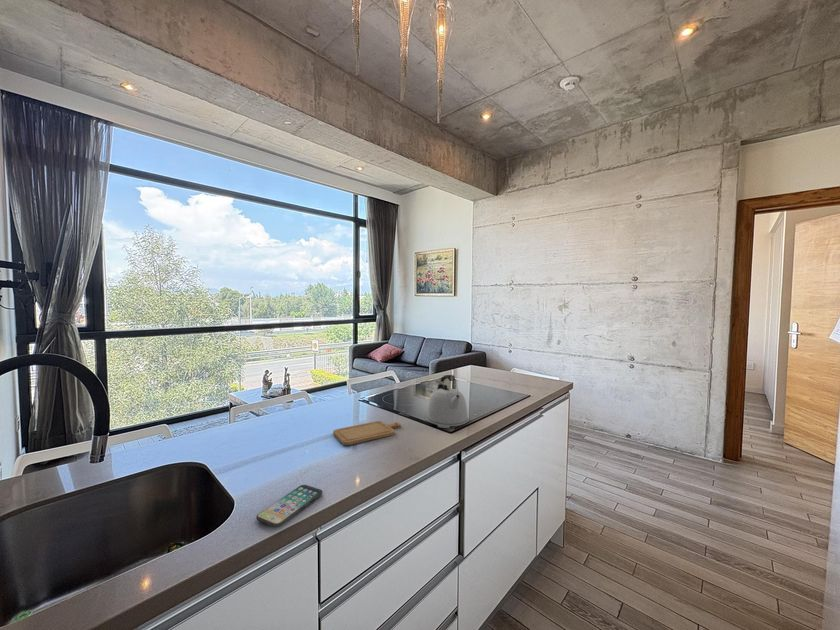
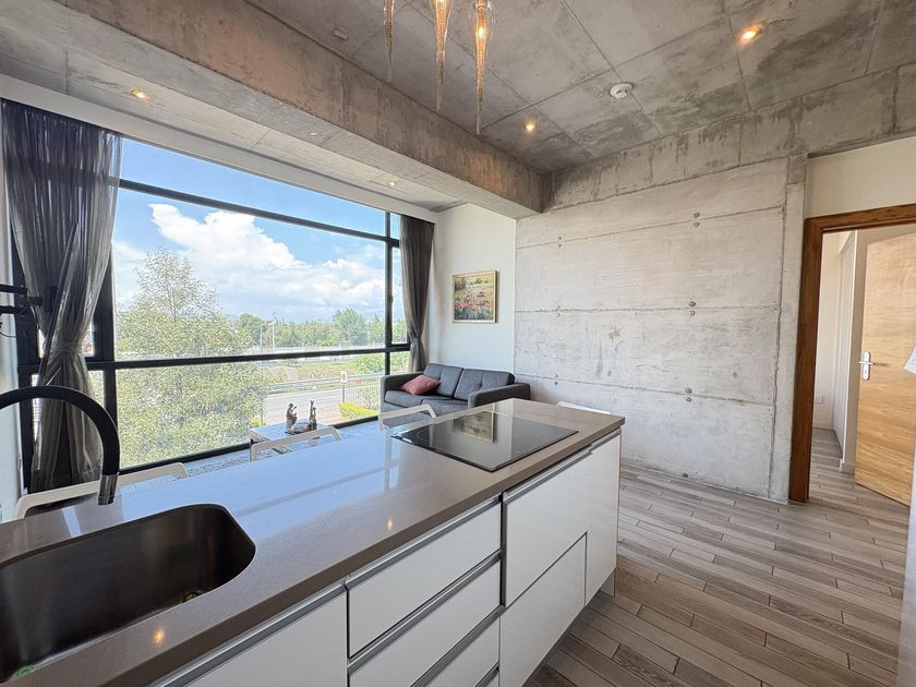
- chopping board (370, 430)
- kettle (447, 397)
- smartphone (291, 504)
